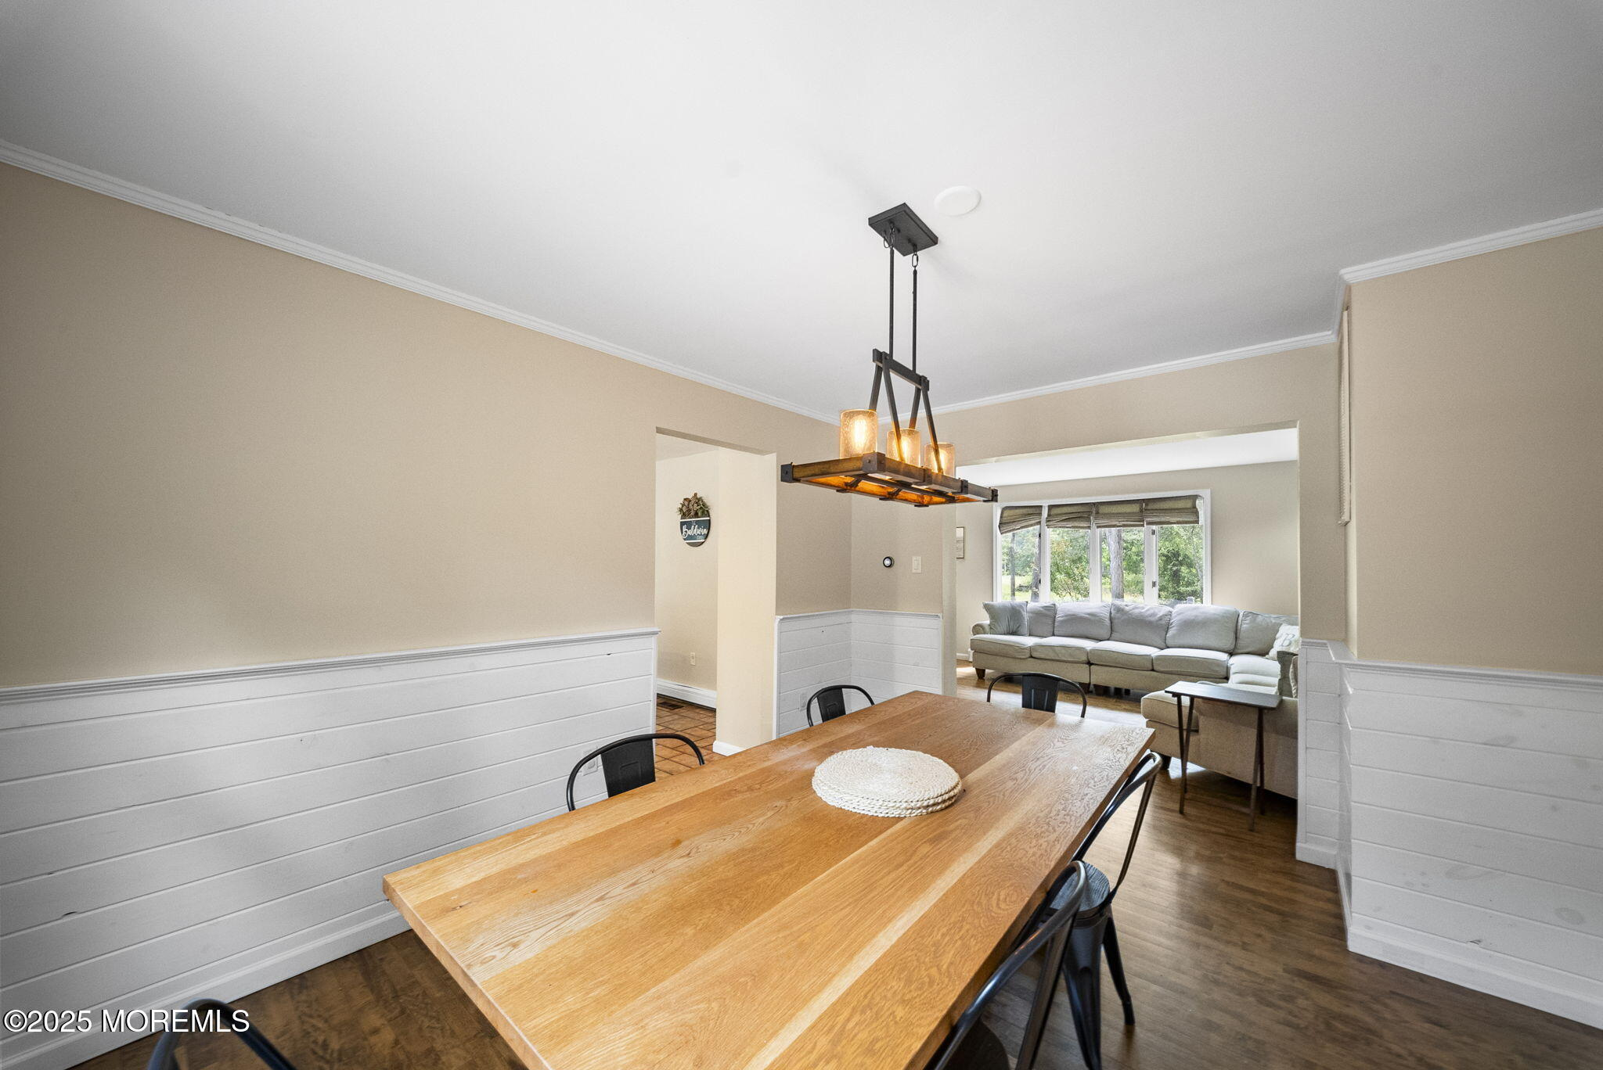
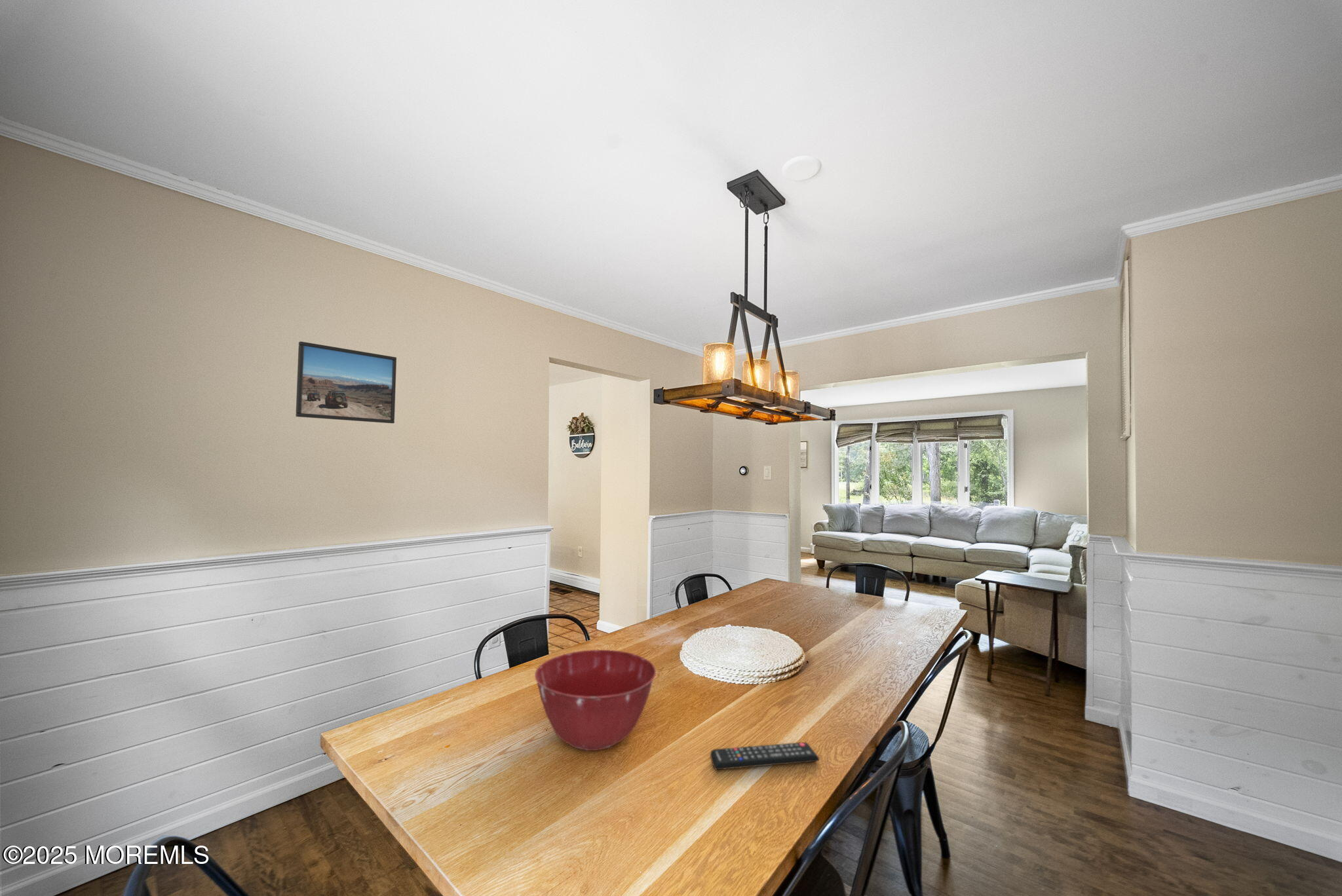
+ remote control (764, 756)
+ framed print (349, 384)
+ mixing bowl (596, 702)
